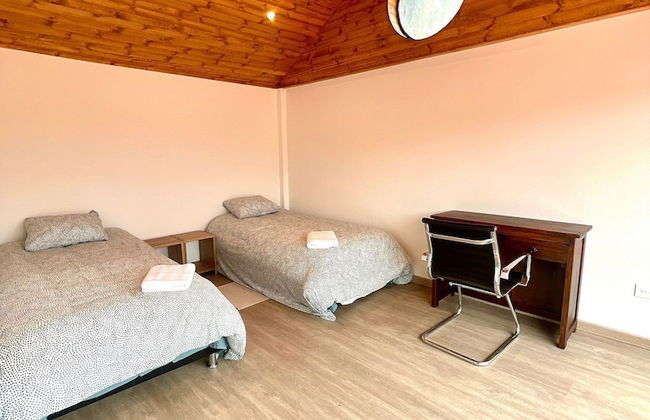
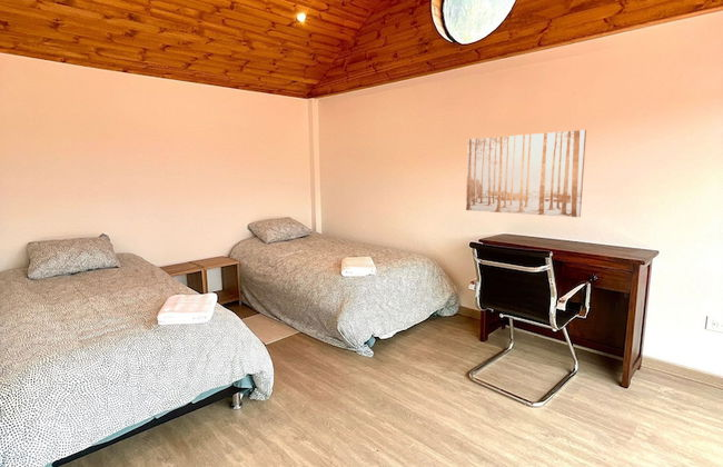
+ wall art (518, 175)
